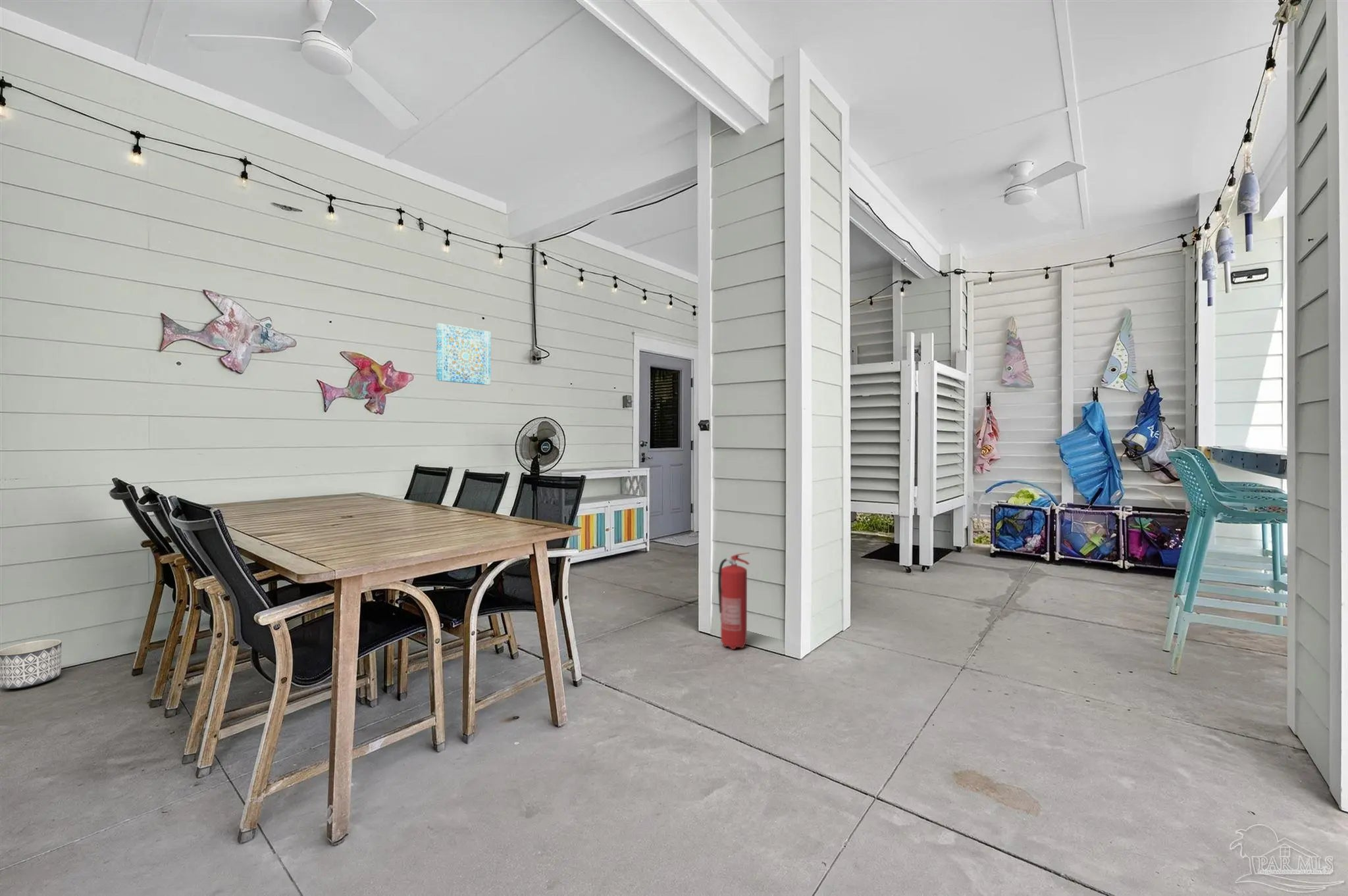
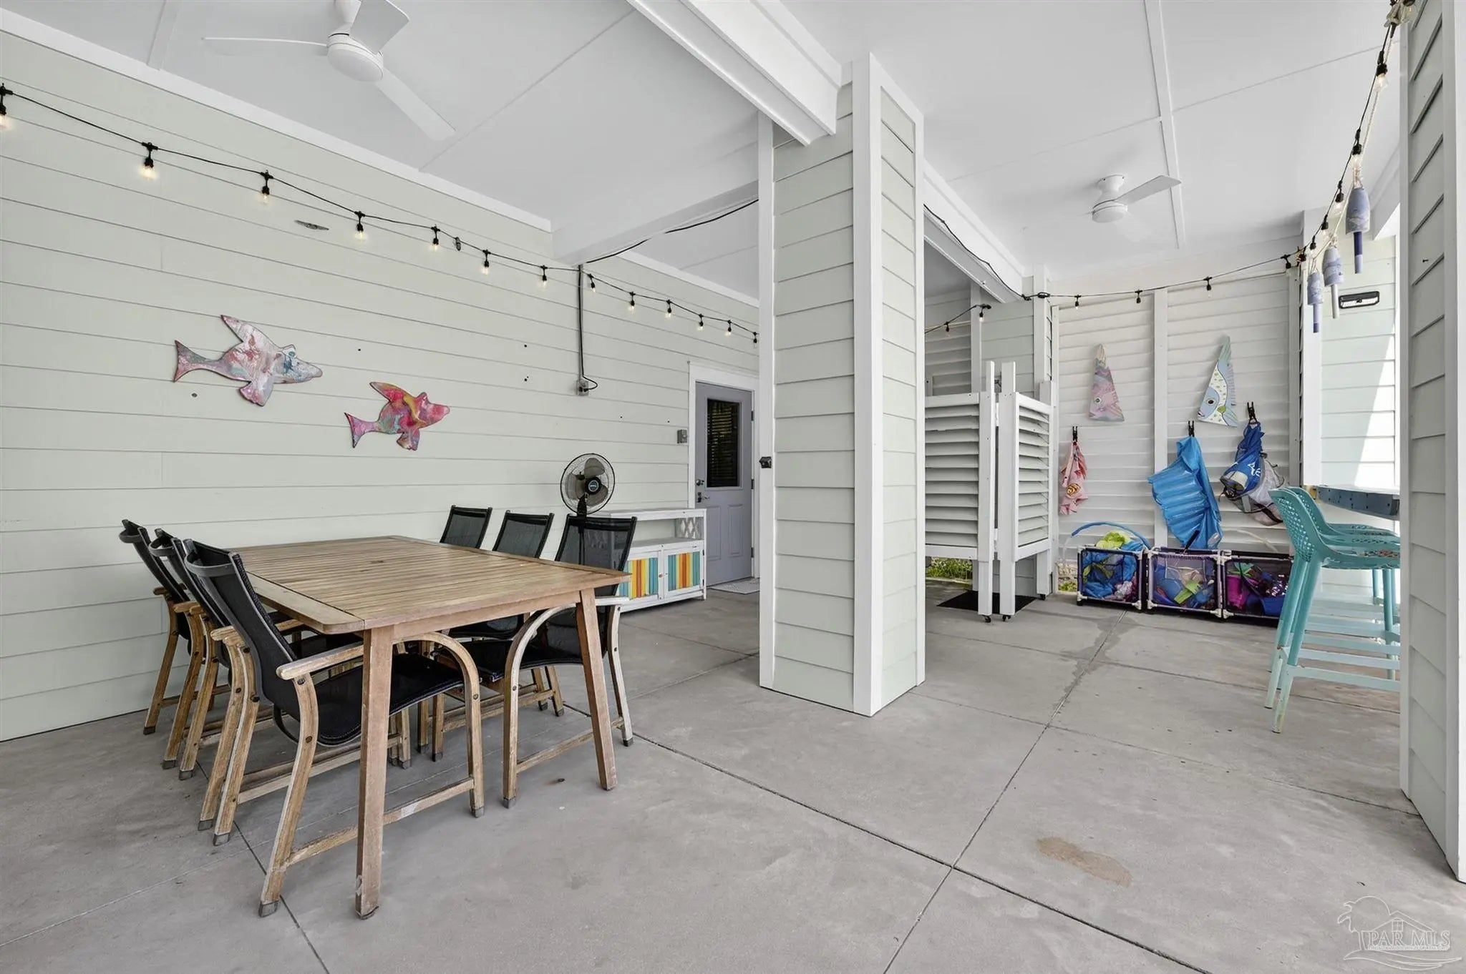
- wall art (464, 355)
- fire extinguisher (733, 598)
- planter (30, 664)
